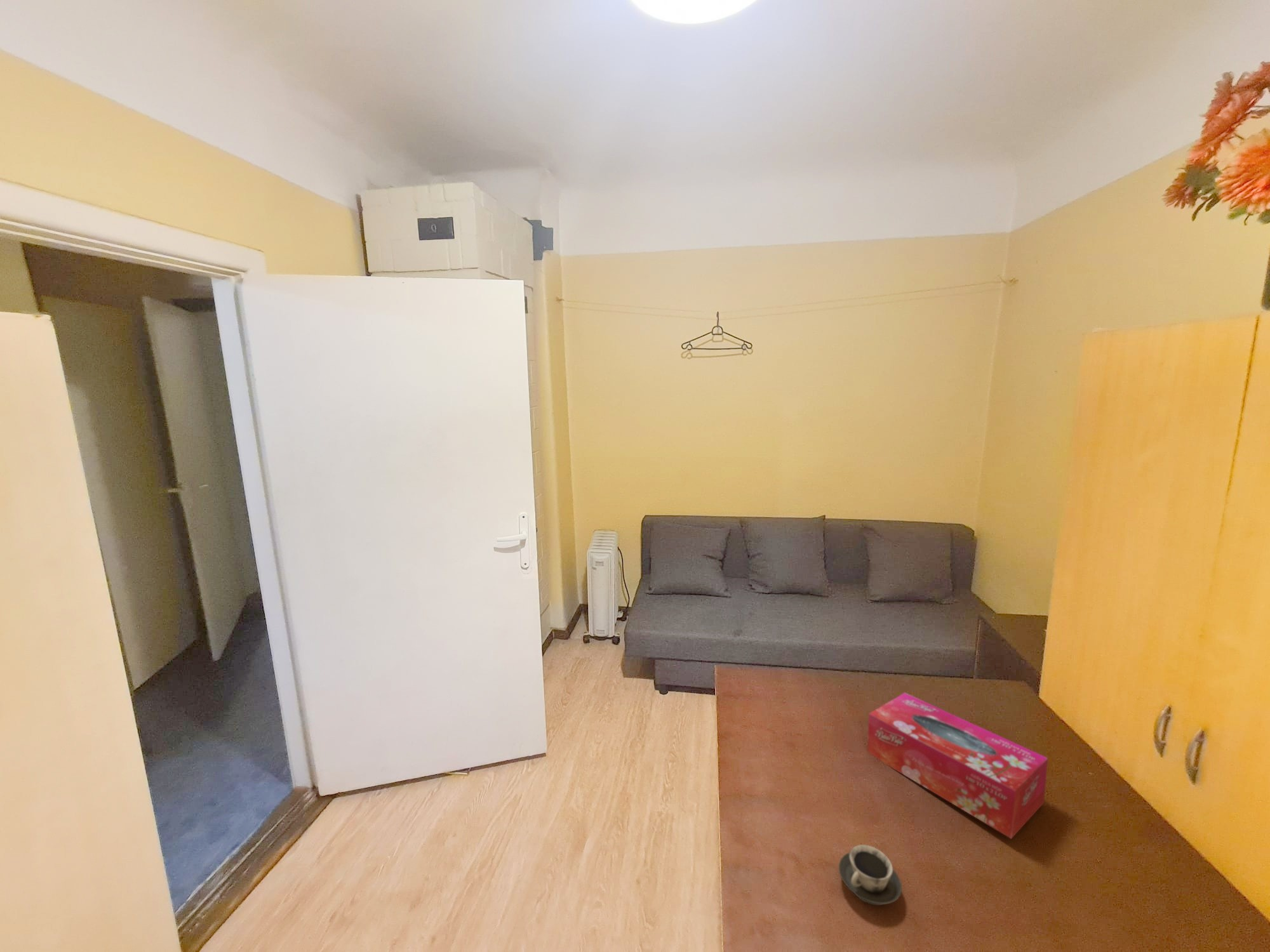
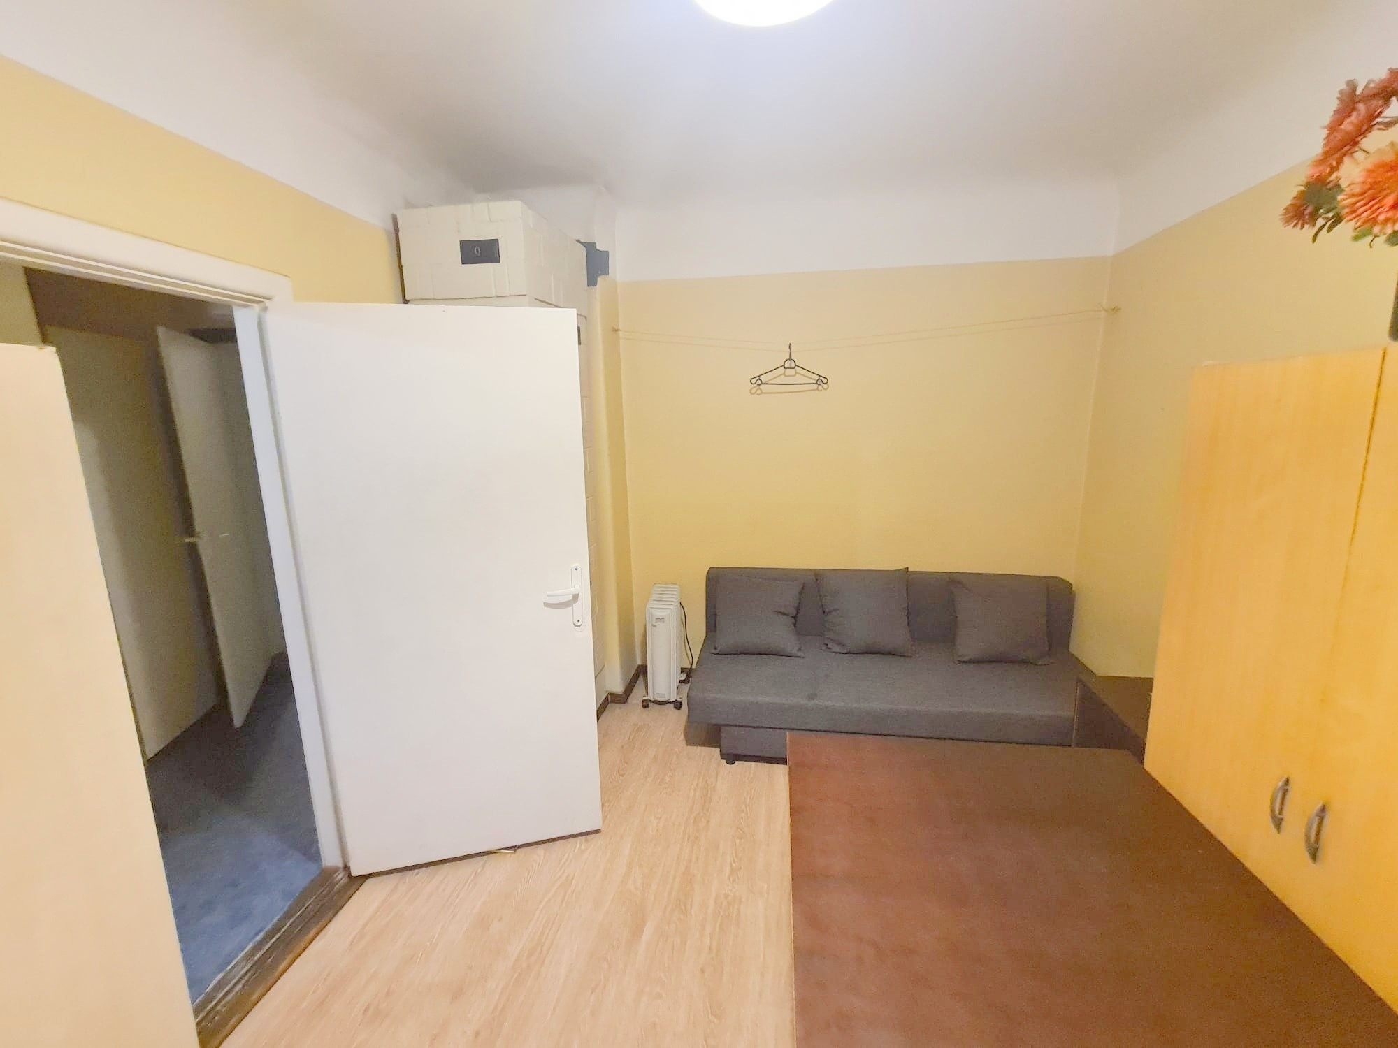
- cup (869, 875)
- tissue box (950, 755)
